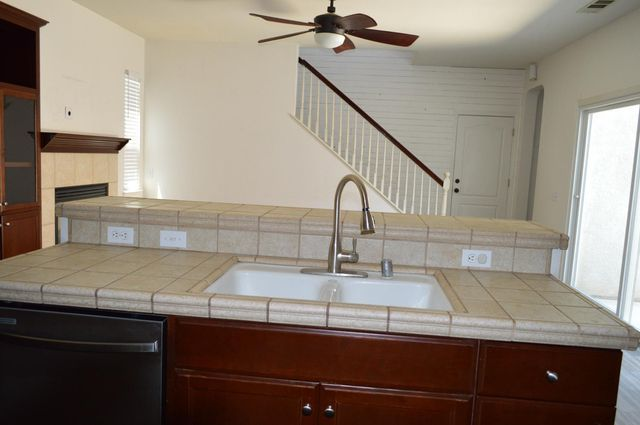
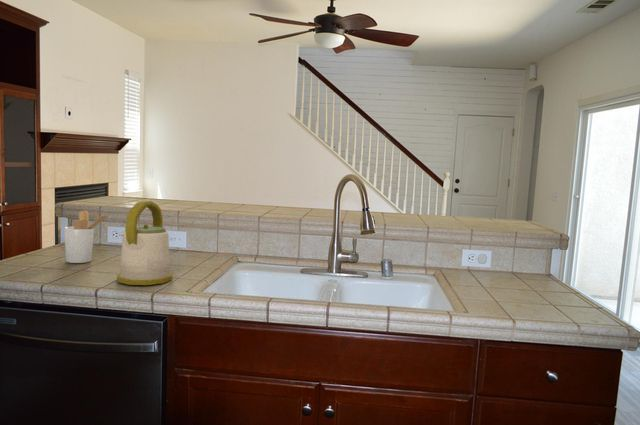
+ kettle (148, 239)
+ utensil holder (86, 236)
